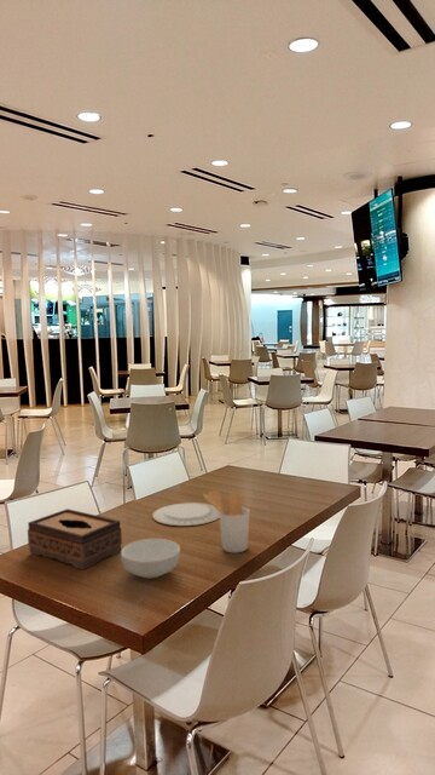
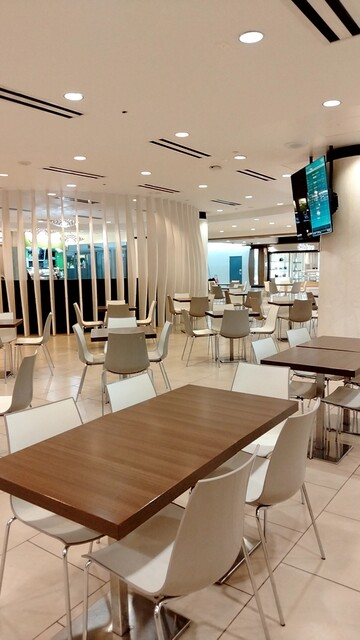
- chinaware (187, 511)
- tissue box (74, 536)
- utensil holder (226, 518)
- cereal bowl (151, 559)
